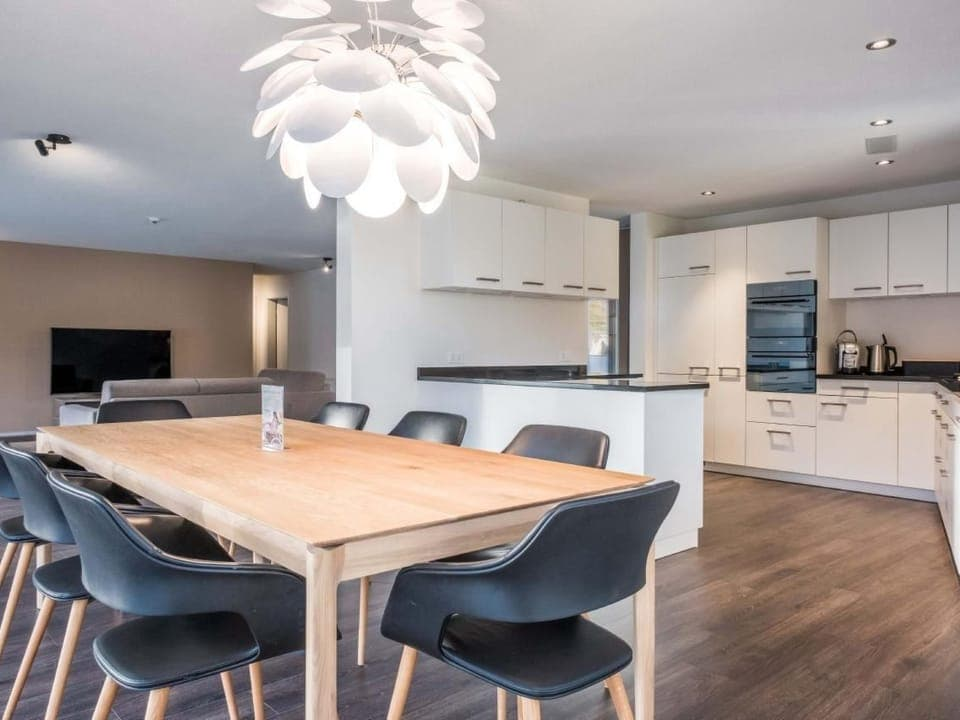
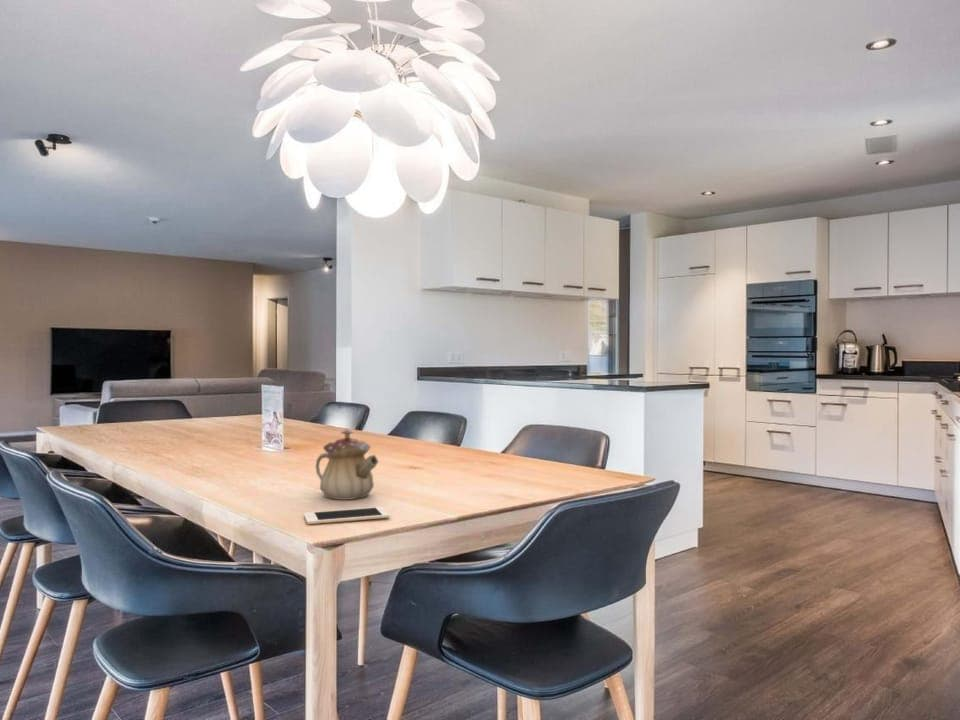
+ cell phone (346, 515)
+ teapot (344, 461)
